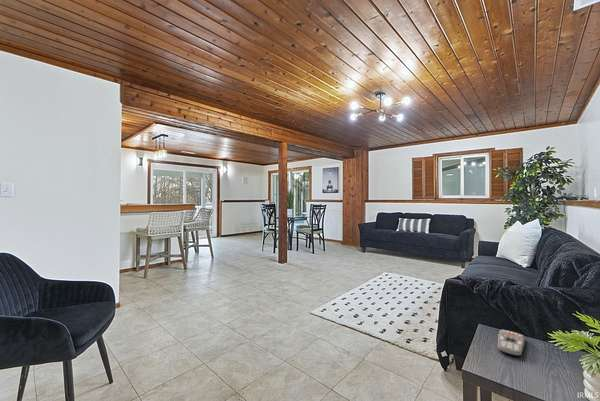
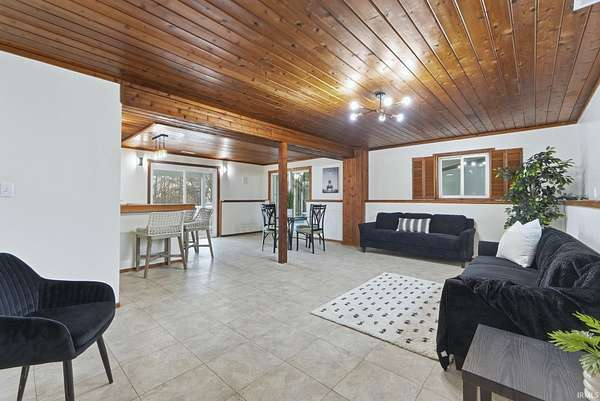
- remote control (510, 342)
